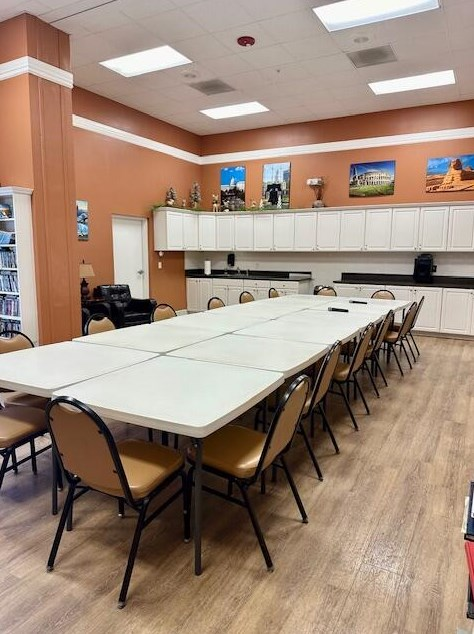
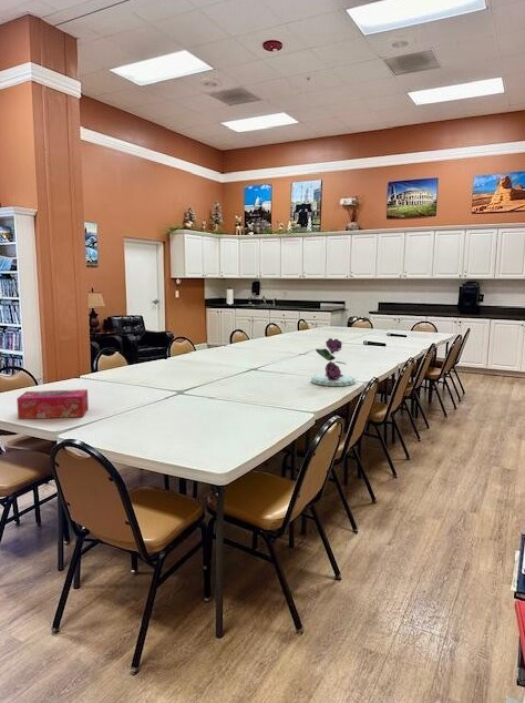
+ flower arrangement (333, 354)
+ tissue box (54, 404)
